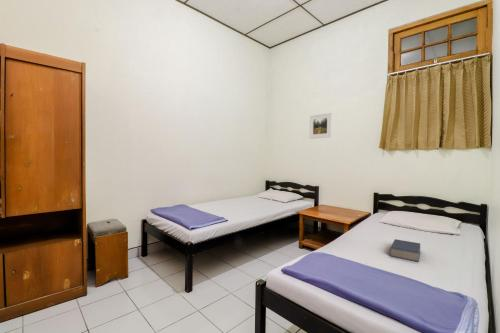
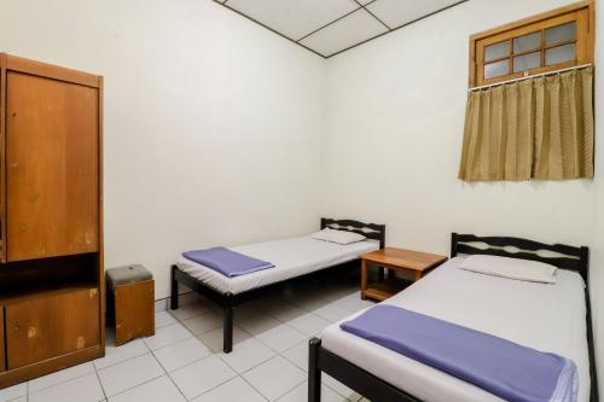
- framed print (320, 126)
- book (405, 249)
